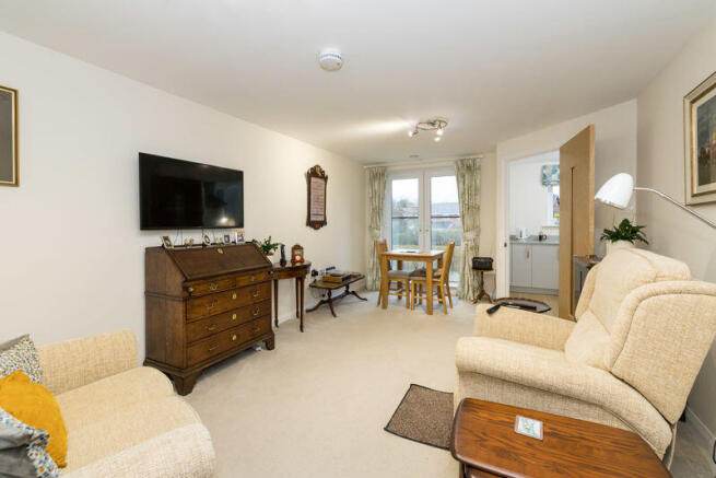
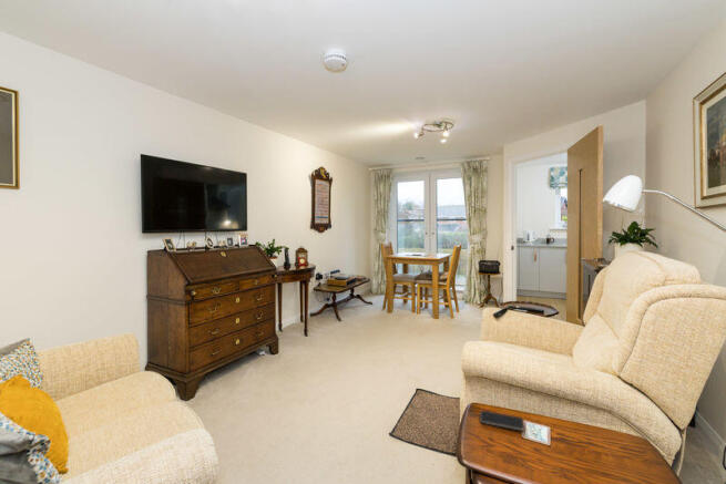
+ smartphone (501, 420)
